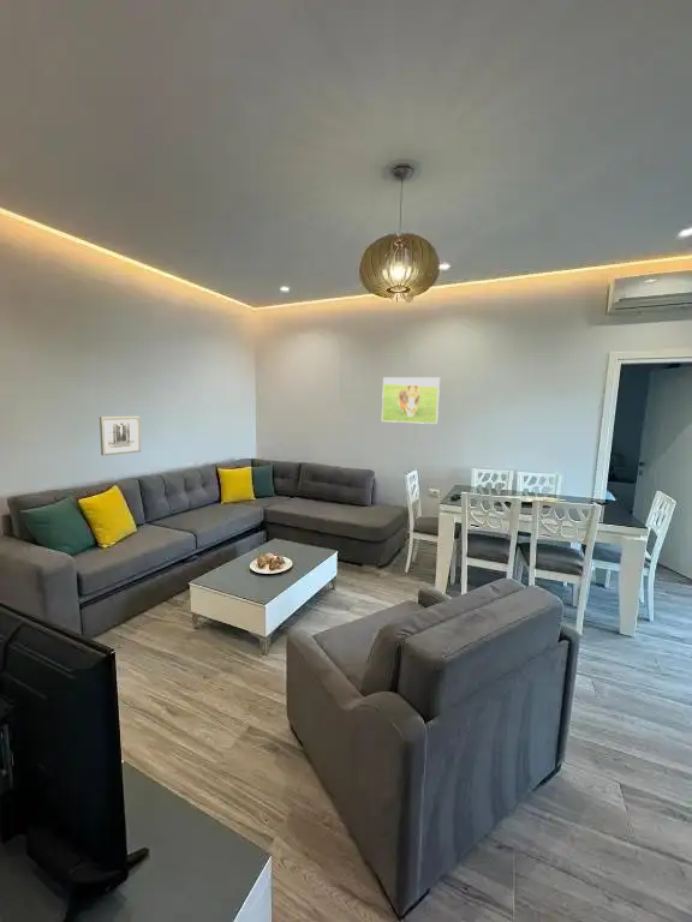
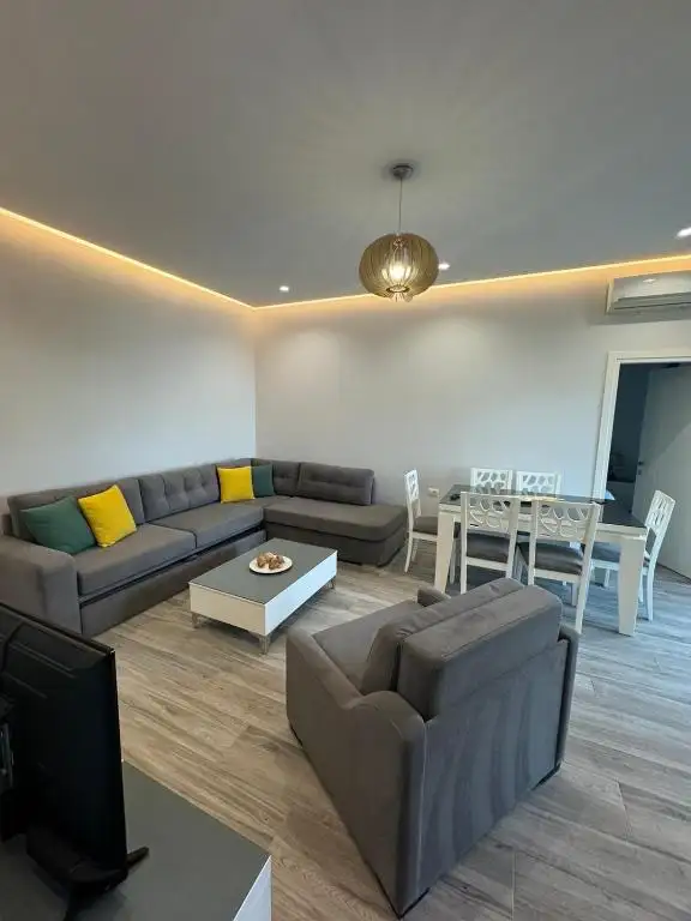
- wall art (120, 435)
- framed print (410, 400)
